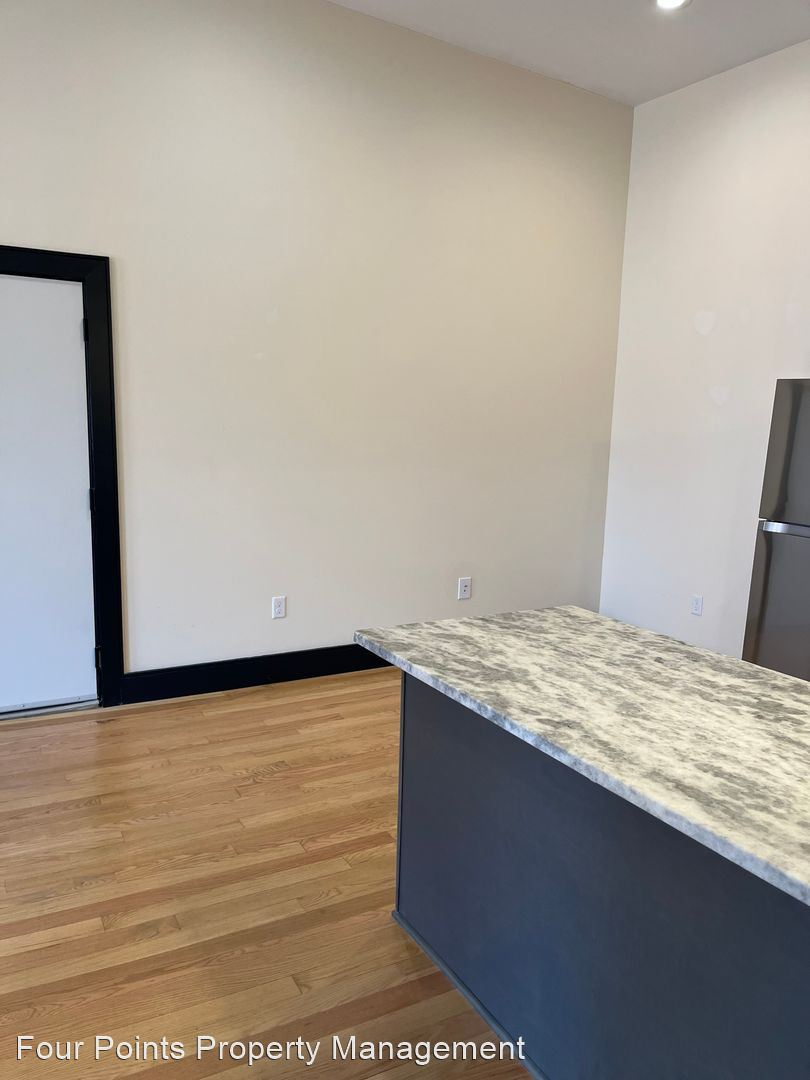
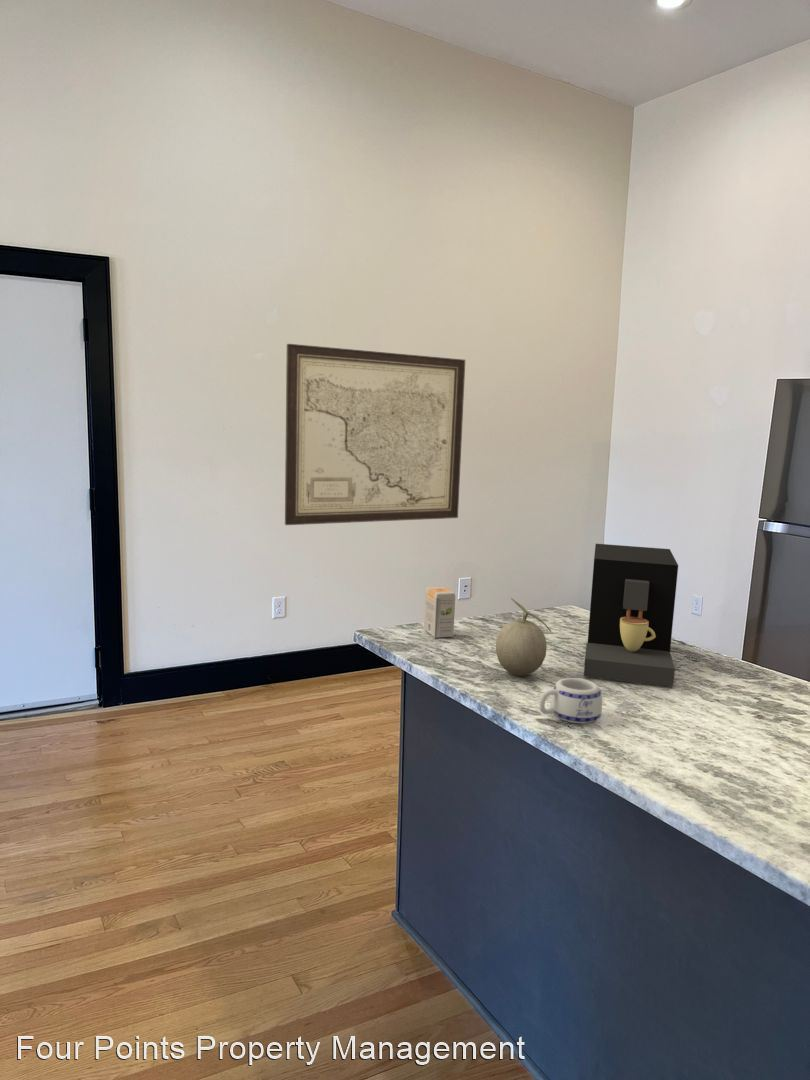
+ coffee maker (629, 608)
+ fruit (523, 639)
+ mug (569, 700)
+ tea box (439, 611)
+ wall art (379, 438)
